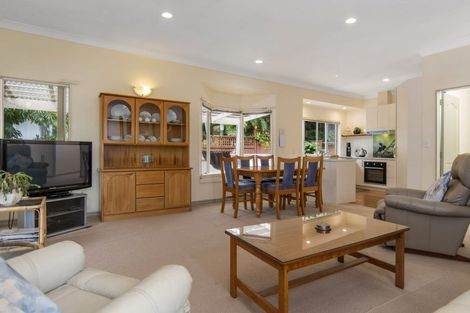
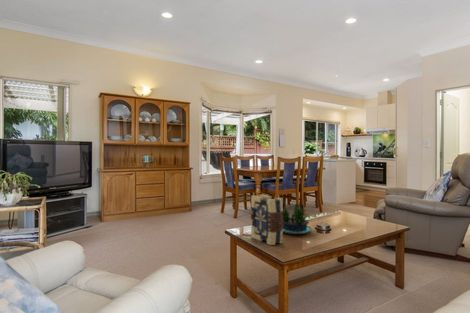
+ book (267, 218)
+ potted plant (296, 218)
